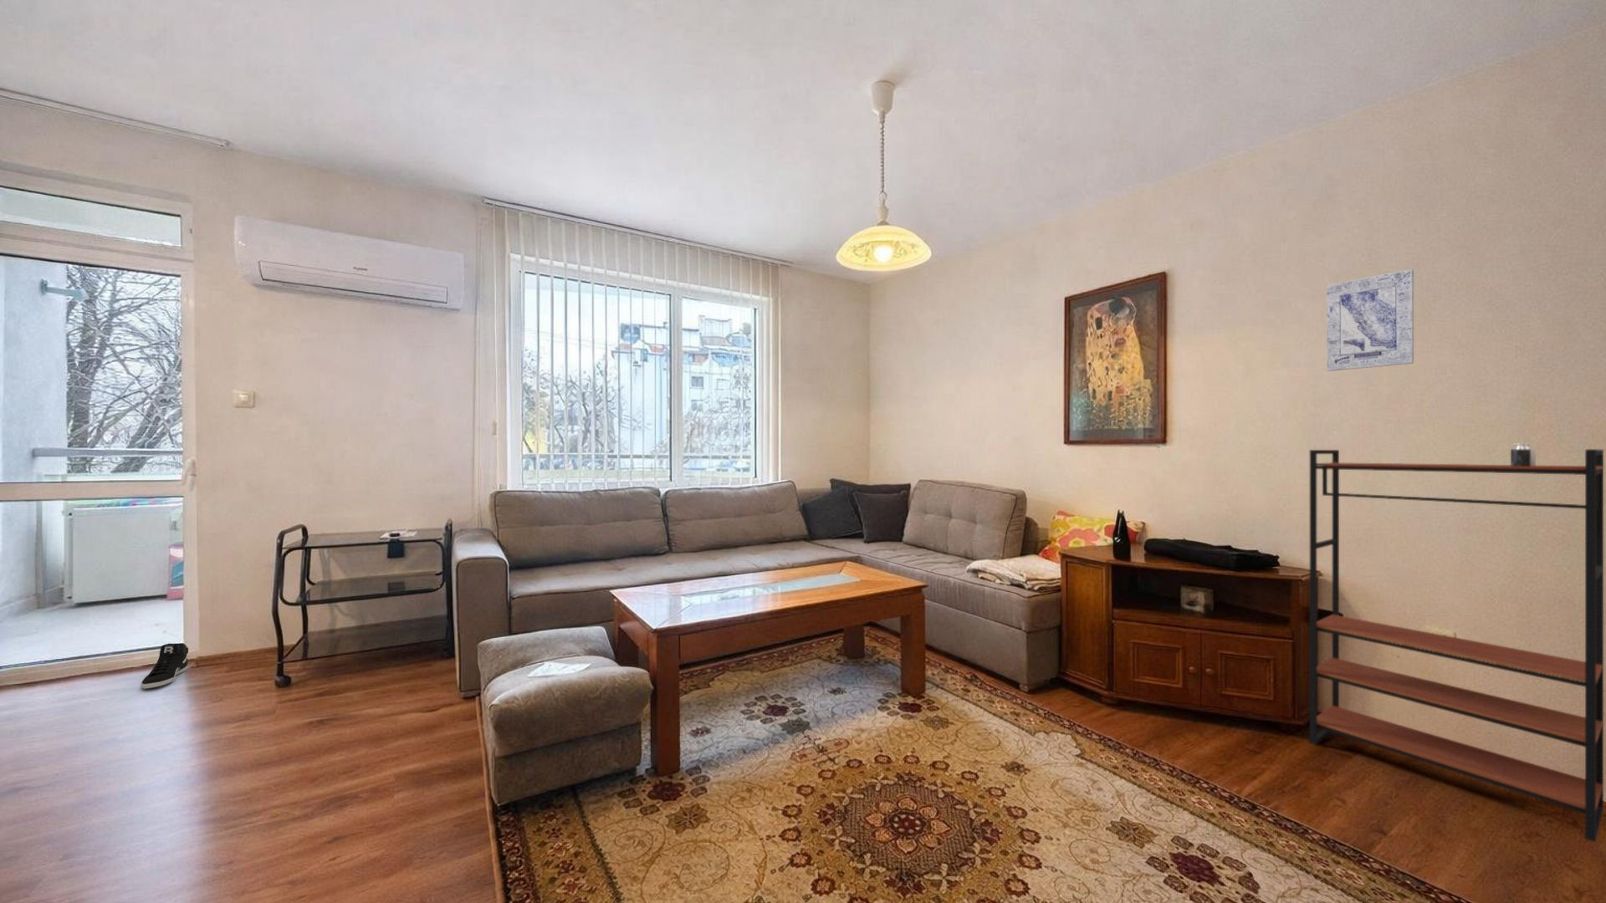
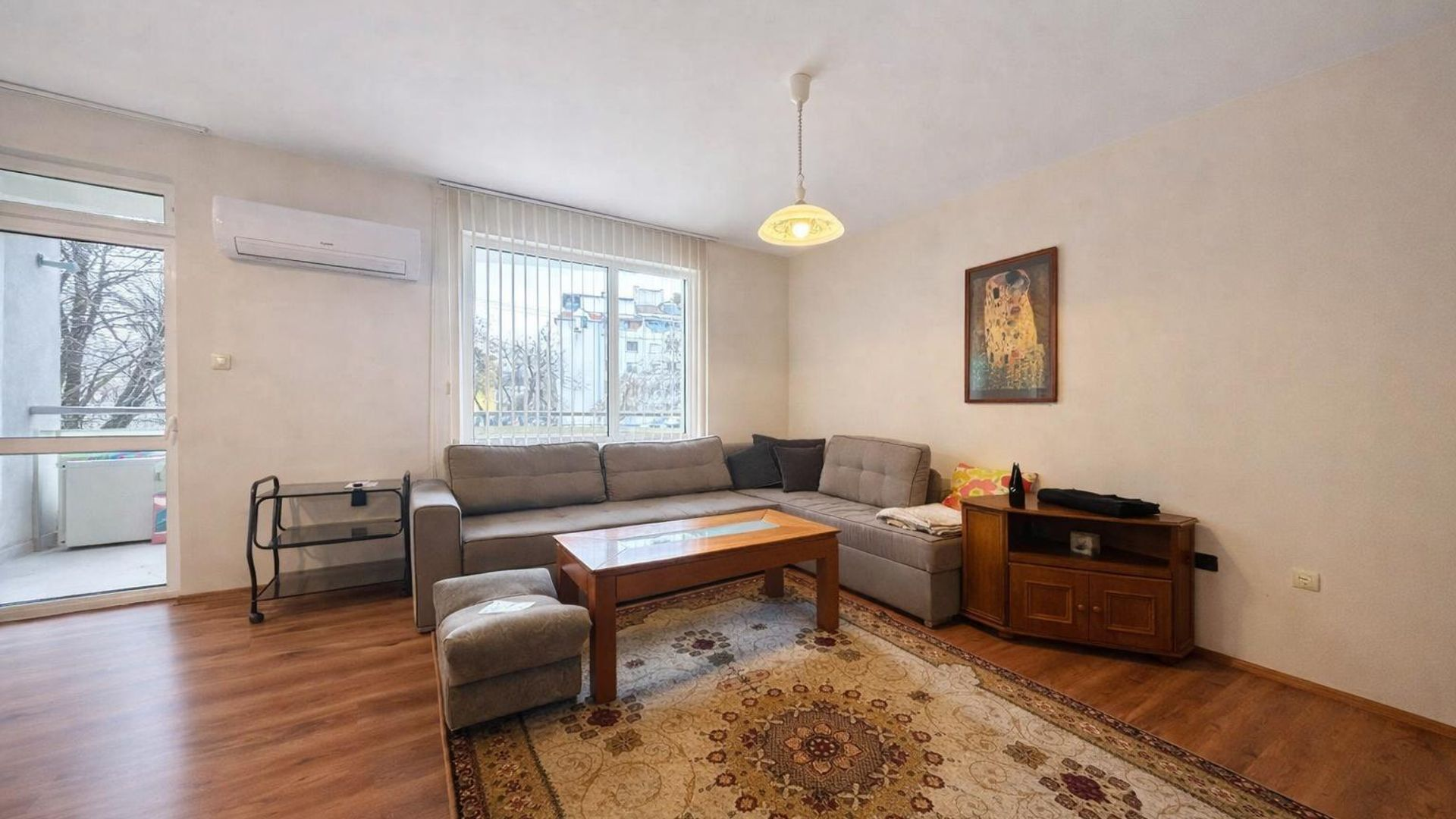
- wall art (1369, 322)
- sneaker (163, 663)
- candle (1521, 453)
- bookshelf (1437, 634)
